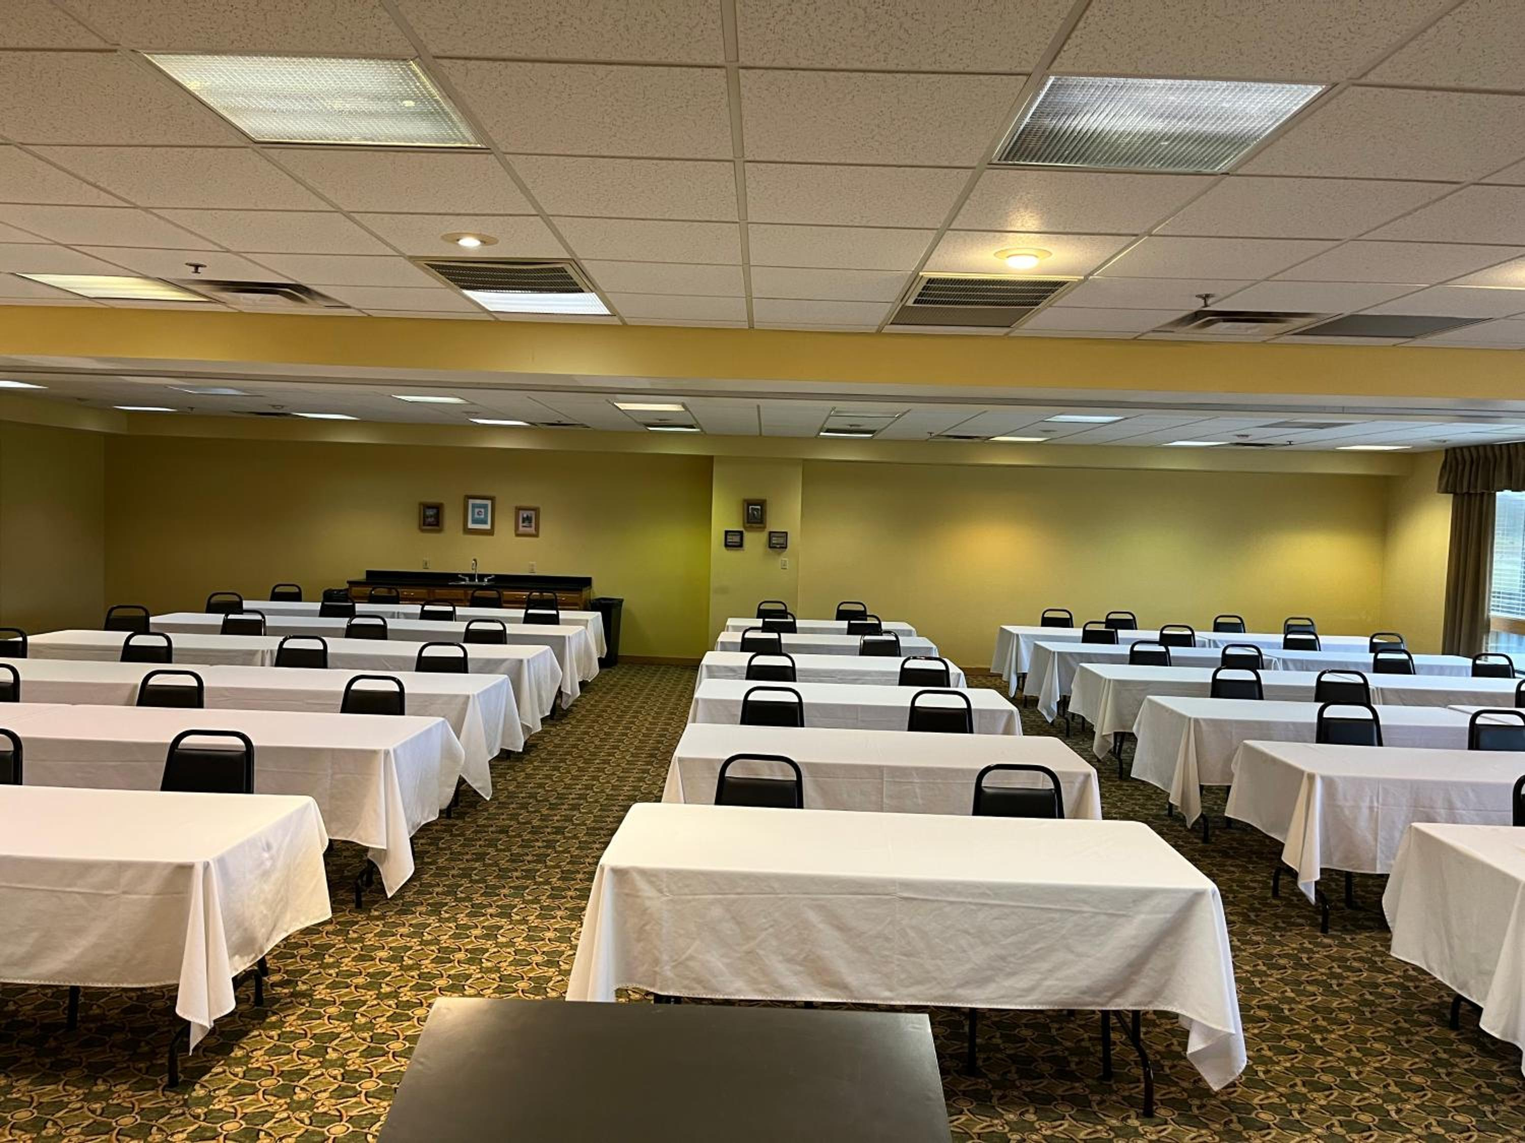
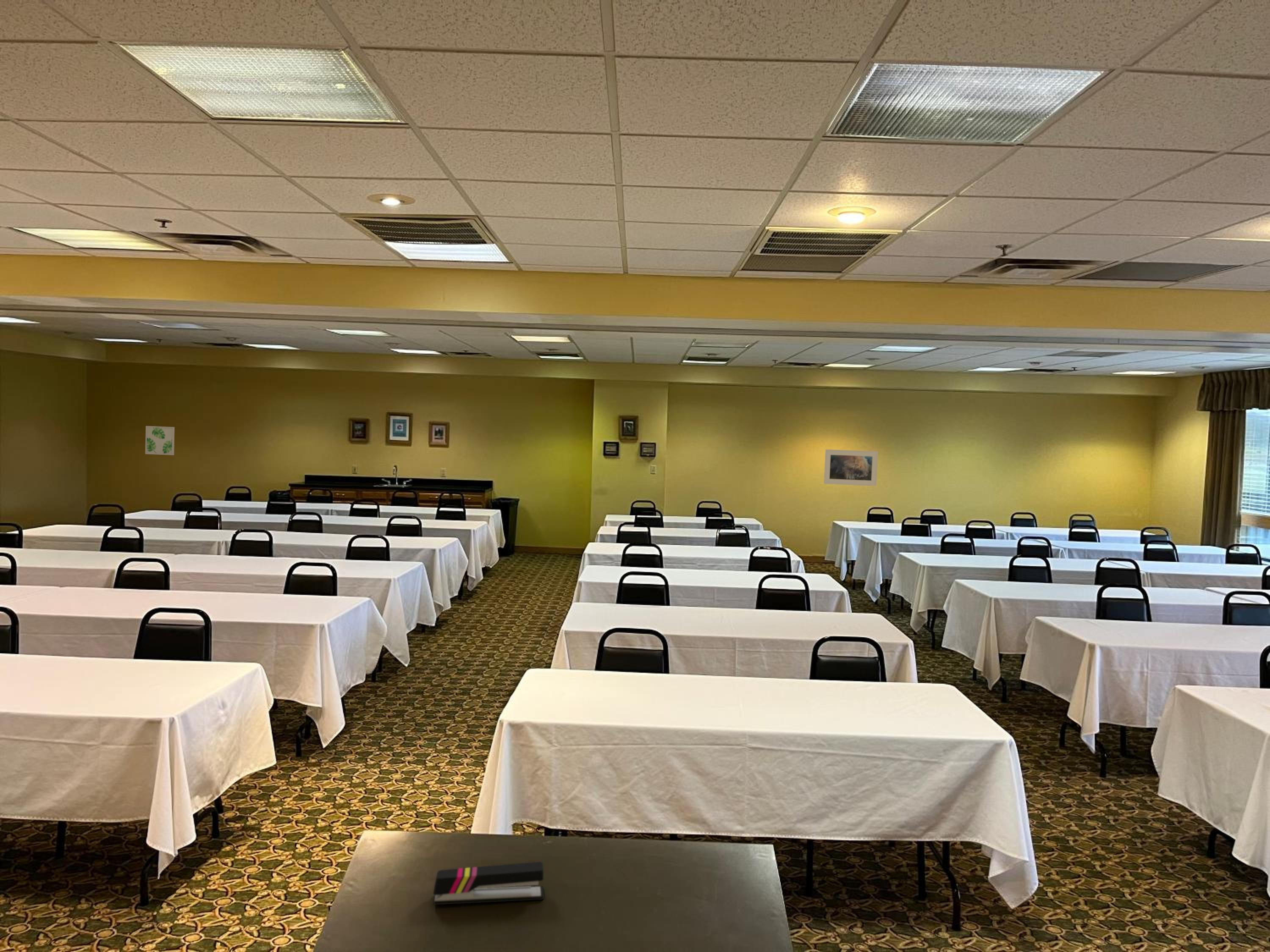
+ wall art (160, 440)
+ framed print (850, 468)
+ stapler (489, 882)
